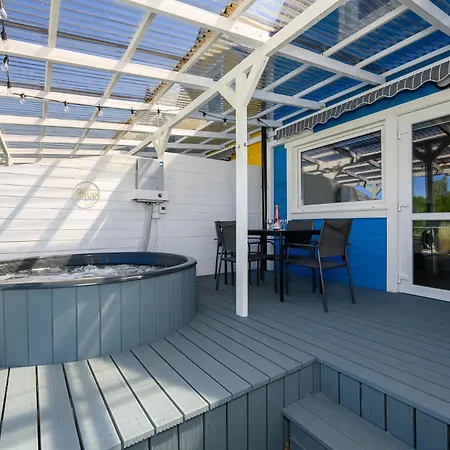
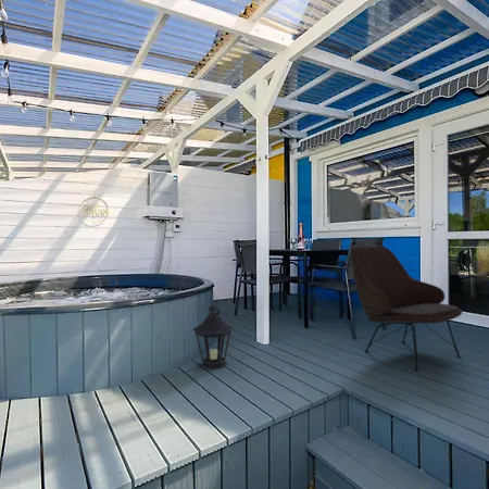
+ lounge chair (401, 297)
+ lantern (213, 334)
